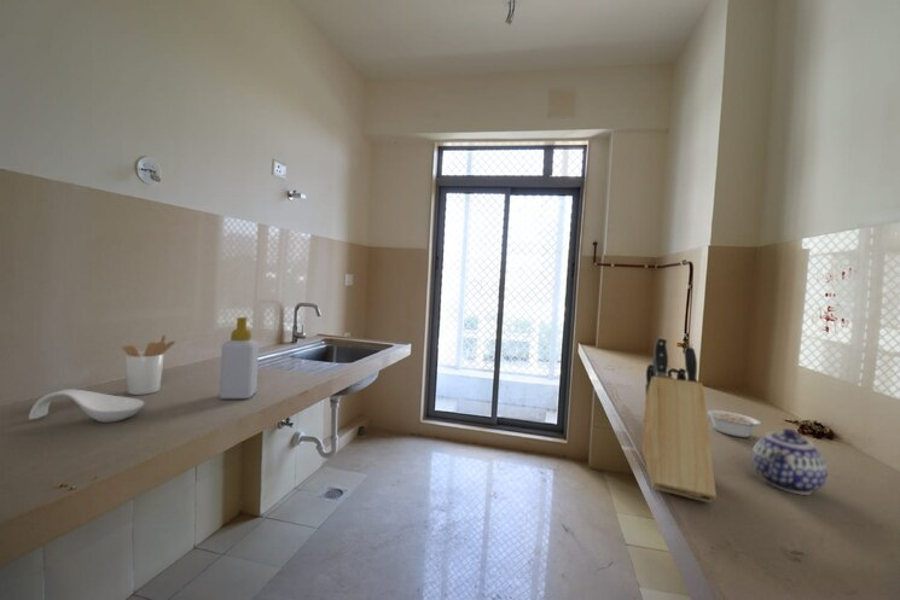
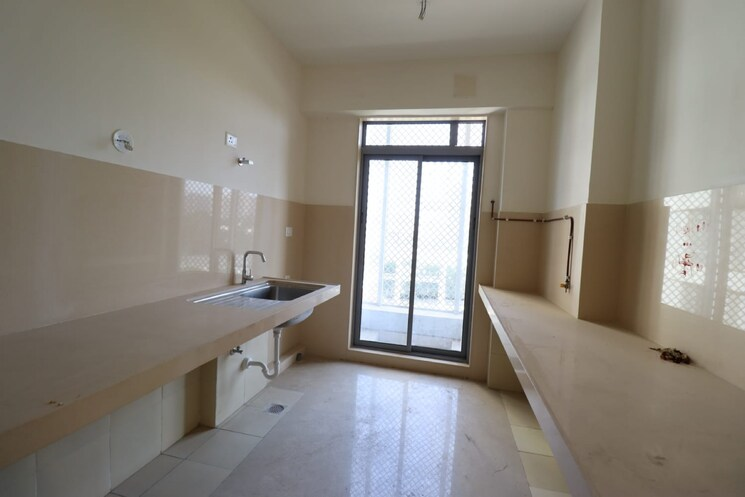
- teapot (788, 456)
- legume (734, 423)
- knife block (674, 406)
- soap bottle (239, 356)
- utensil holder (150, 363)
- spoon rest (88, 404)
